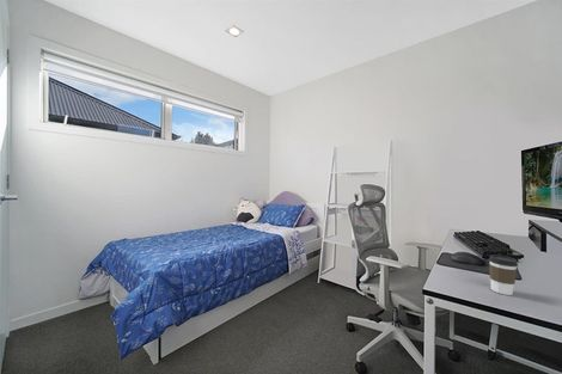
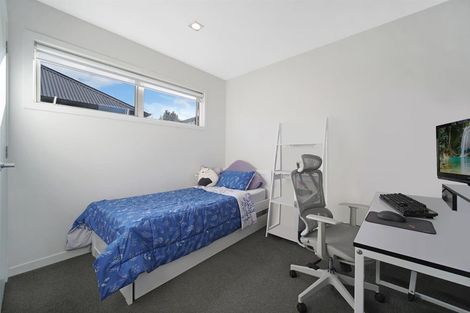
- coffee cup (502, 274)
